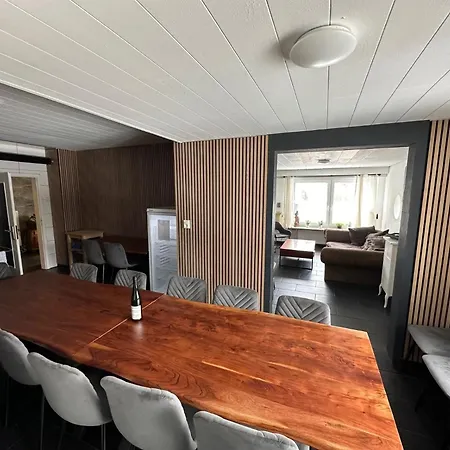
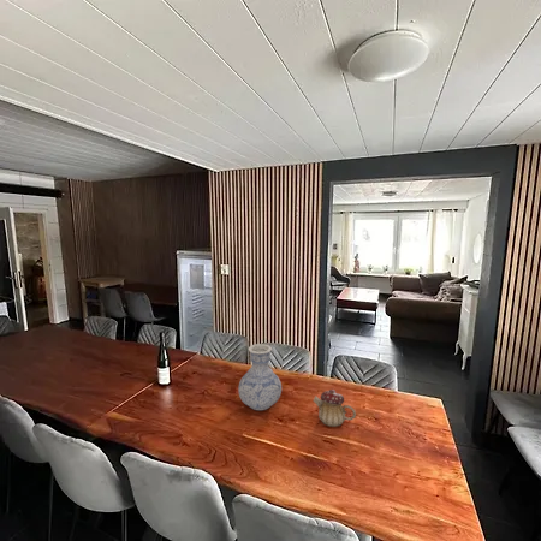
+ teapot (333, 405)
+ vase (260, 375)
